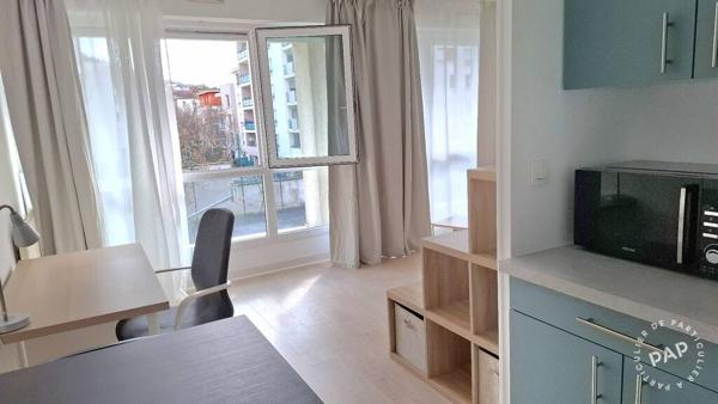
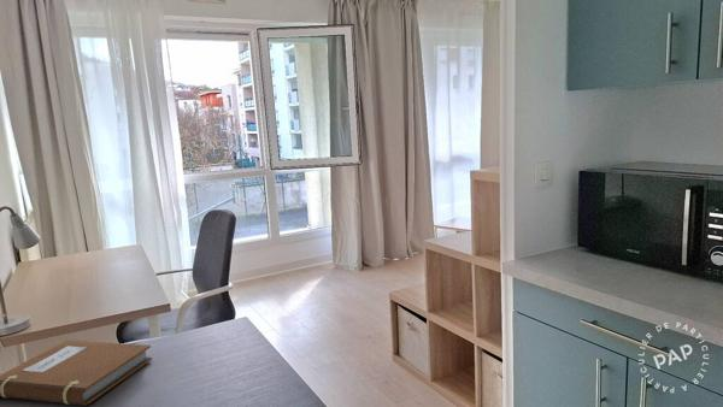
+ notebook (71, 370)
